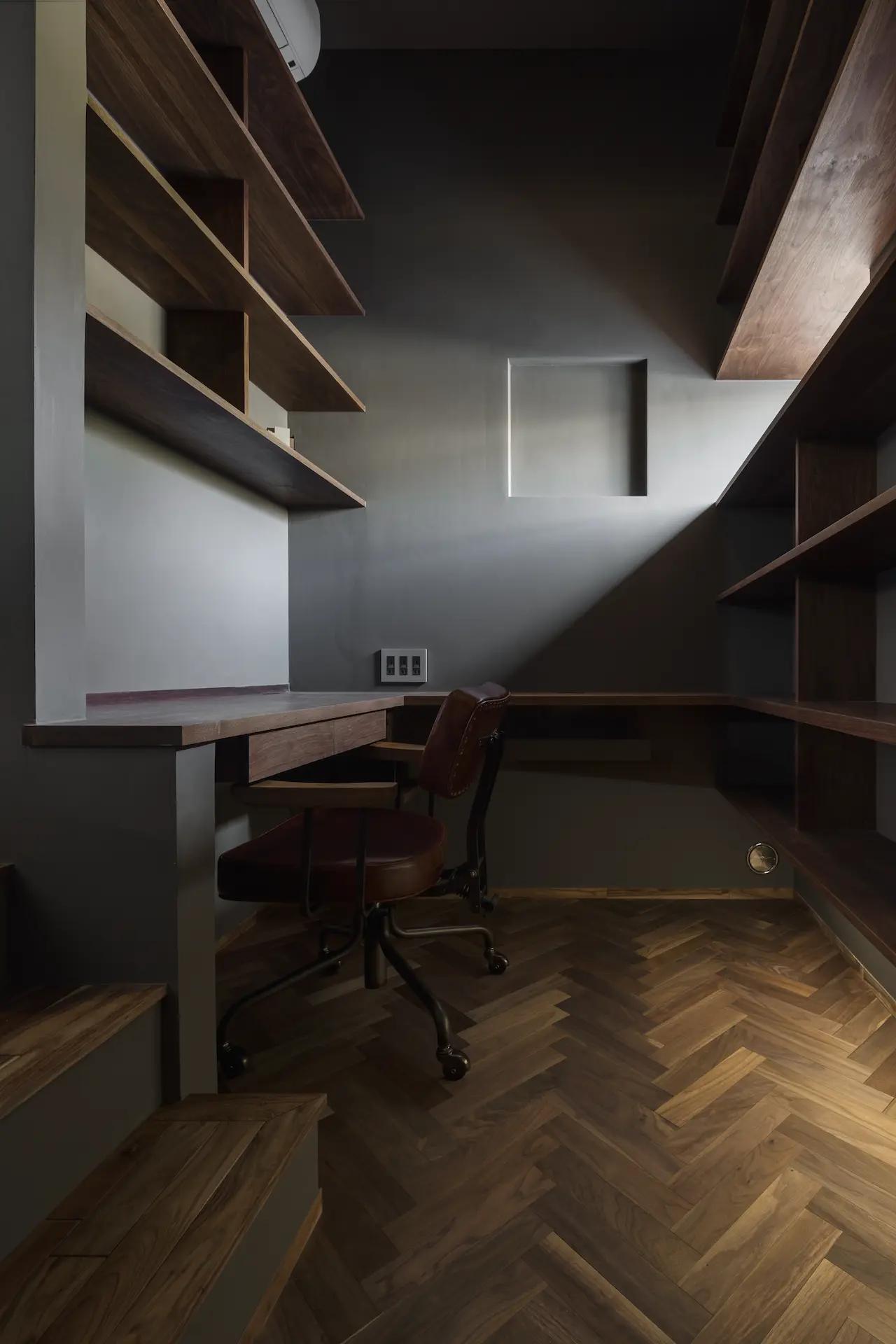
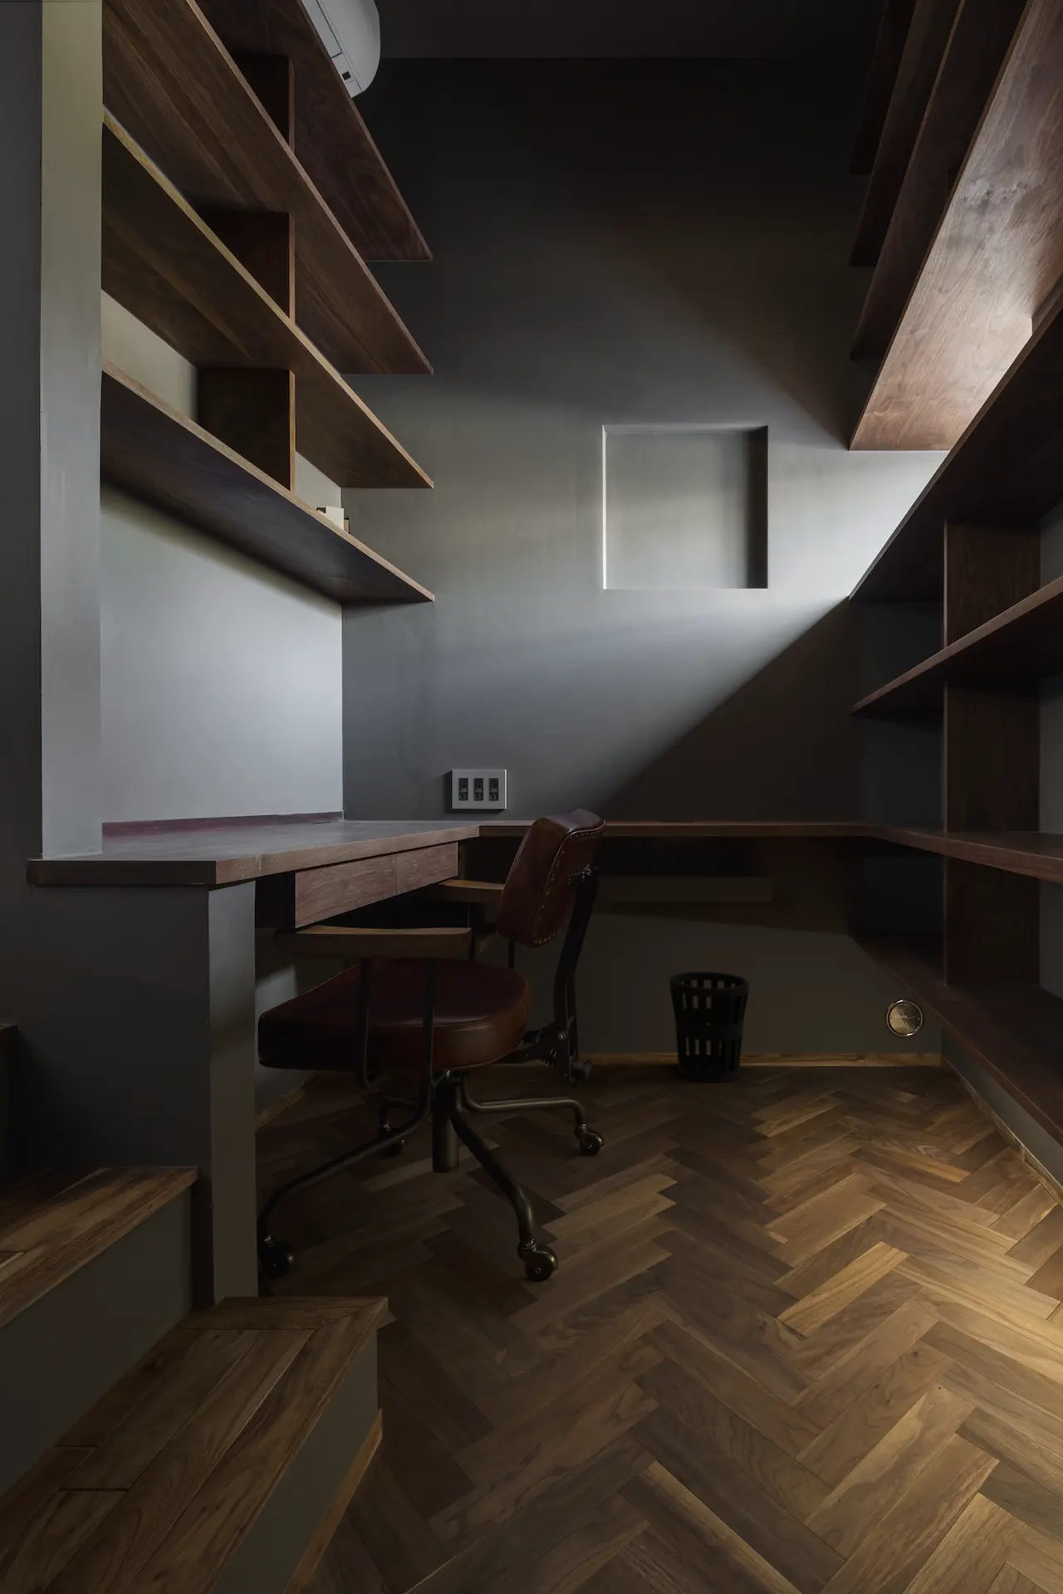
+ wastebasket (708, 1025)
